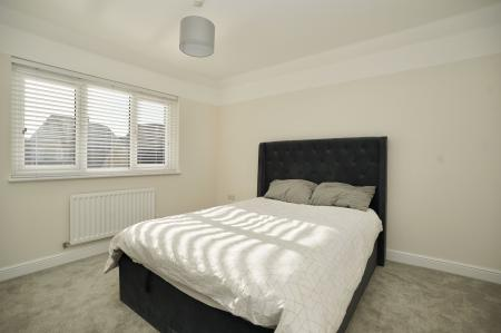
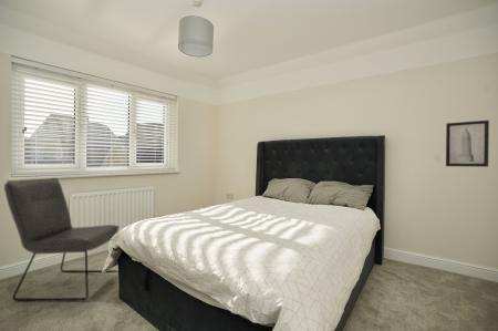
+ wall art (466, 144)
+ chair (66, 231)
